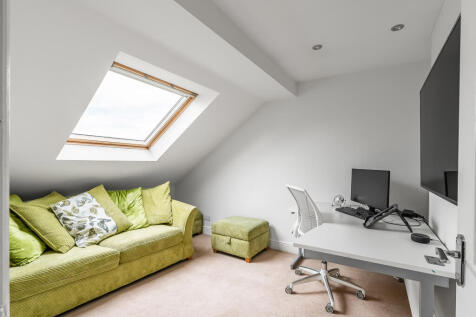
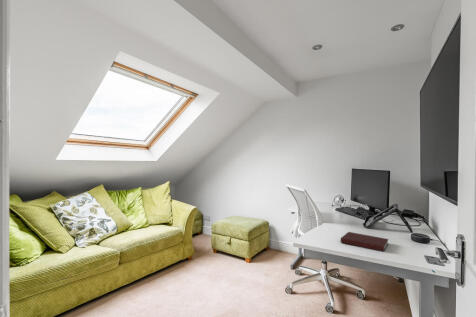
+ notebook (364, 240)
